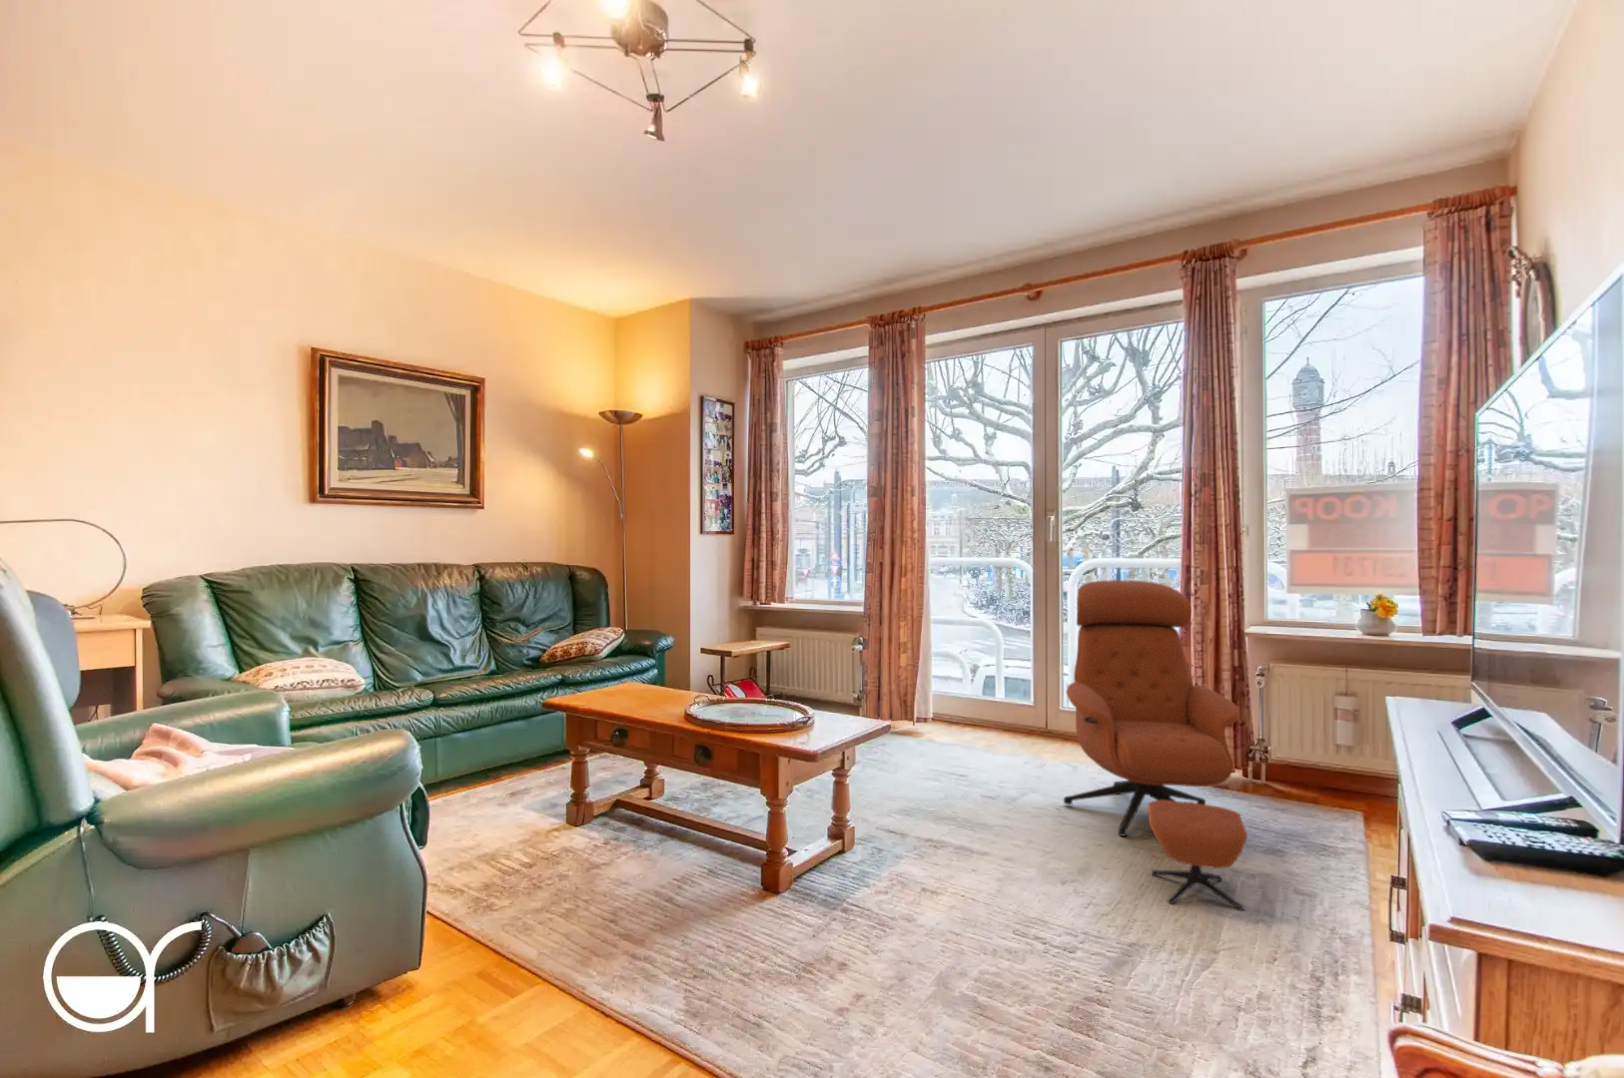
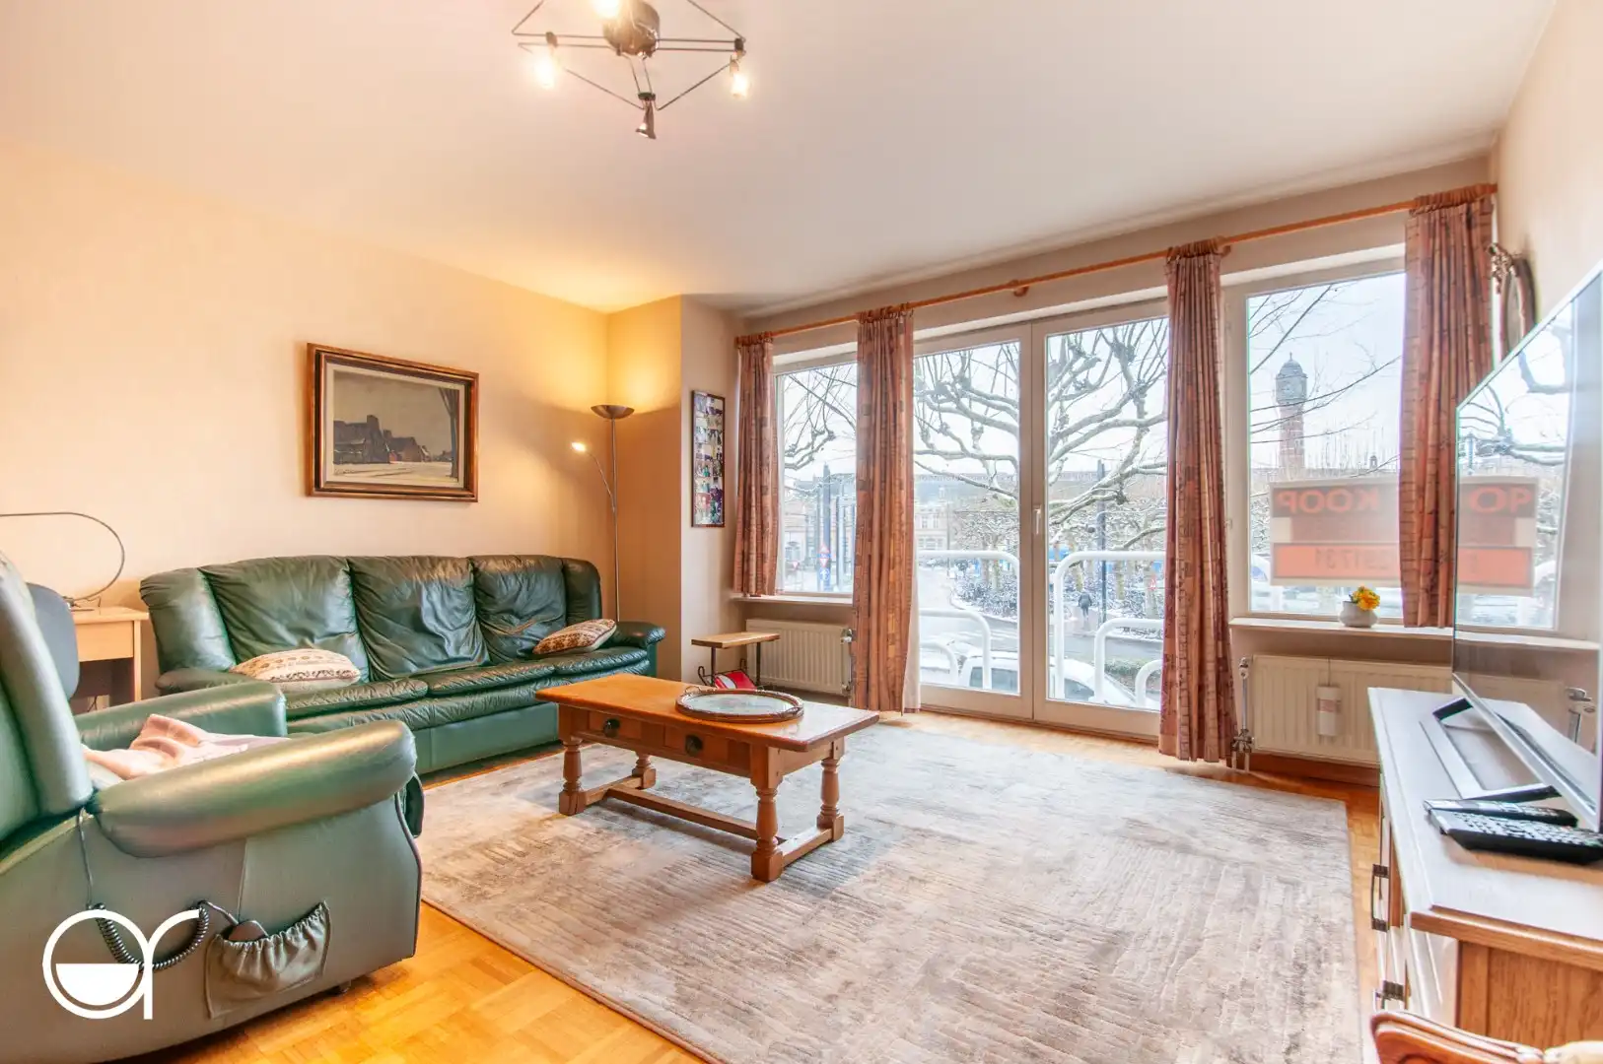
- armchair (1156, 712)
